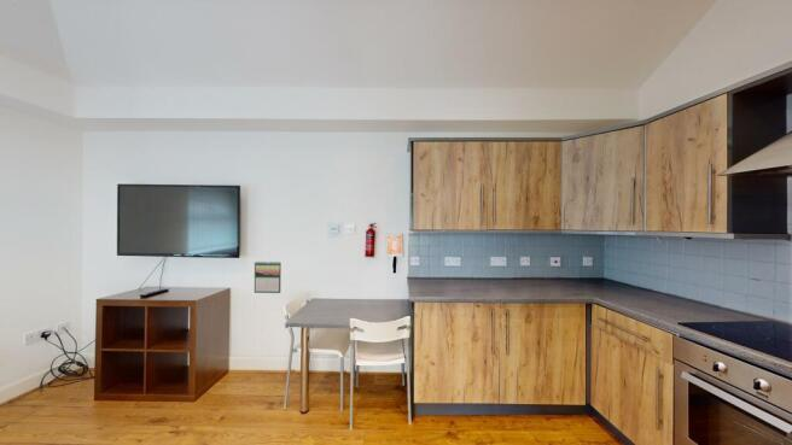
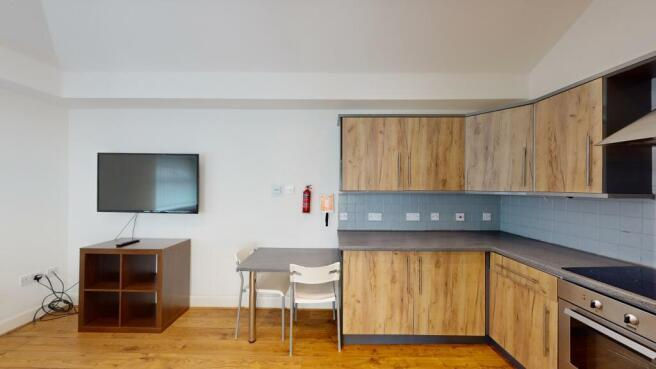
- calendar (267, 276)
